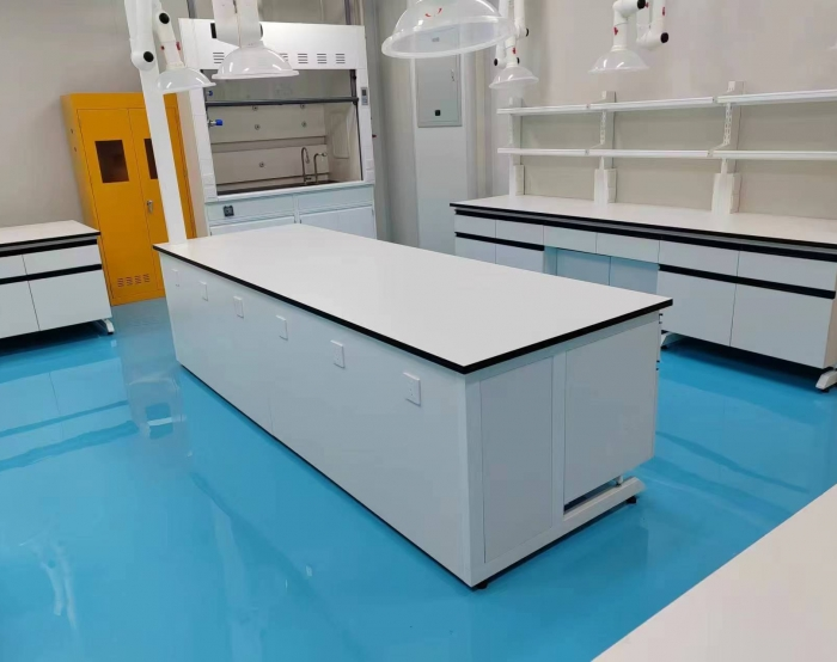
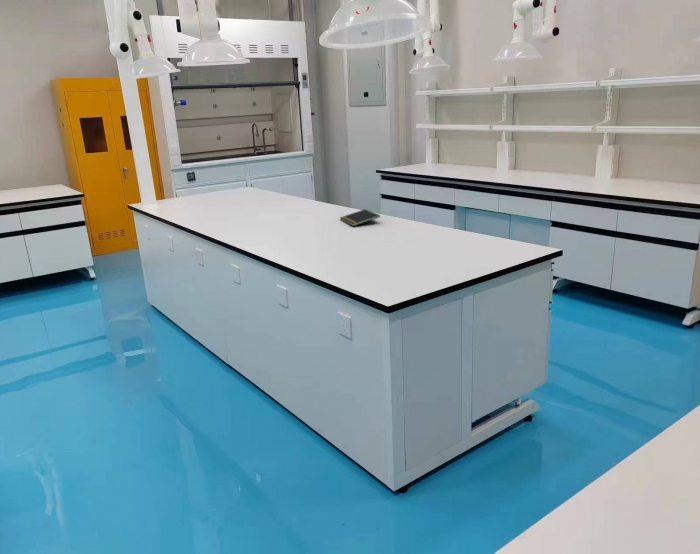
+ notepad (359, 217)
